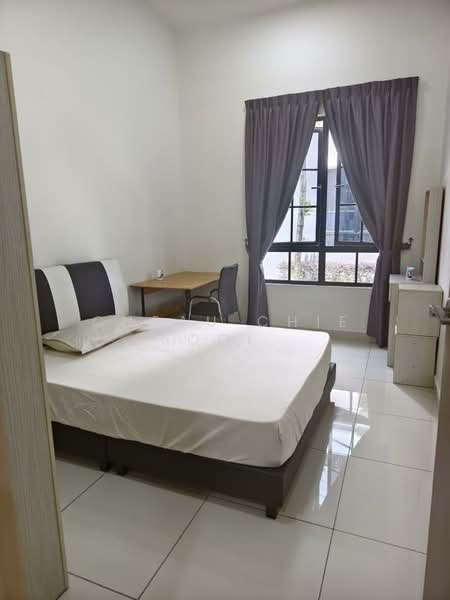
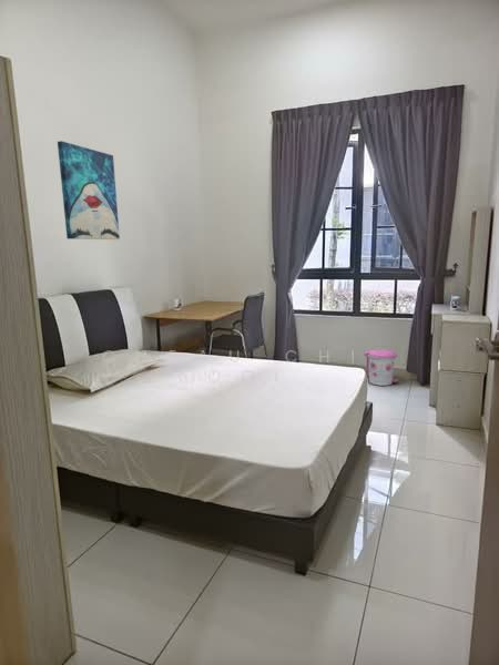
+ wall art (91, 194)
+ trash can (380, 366)
